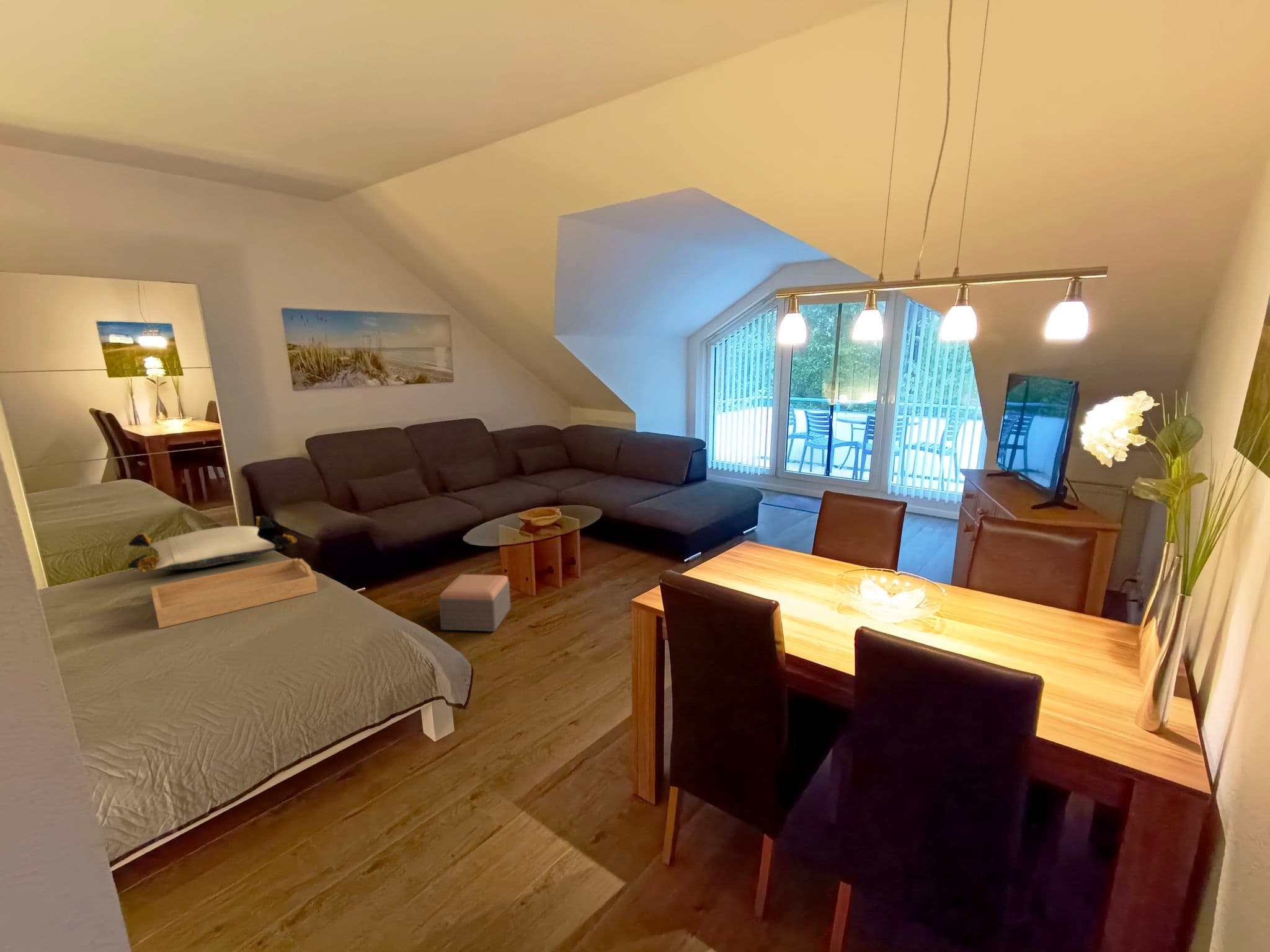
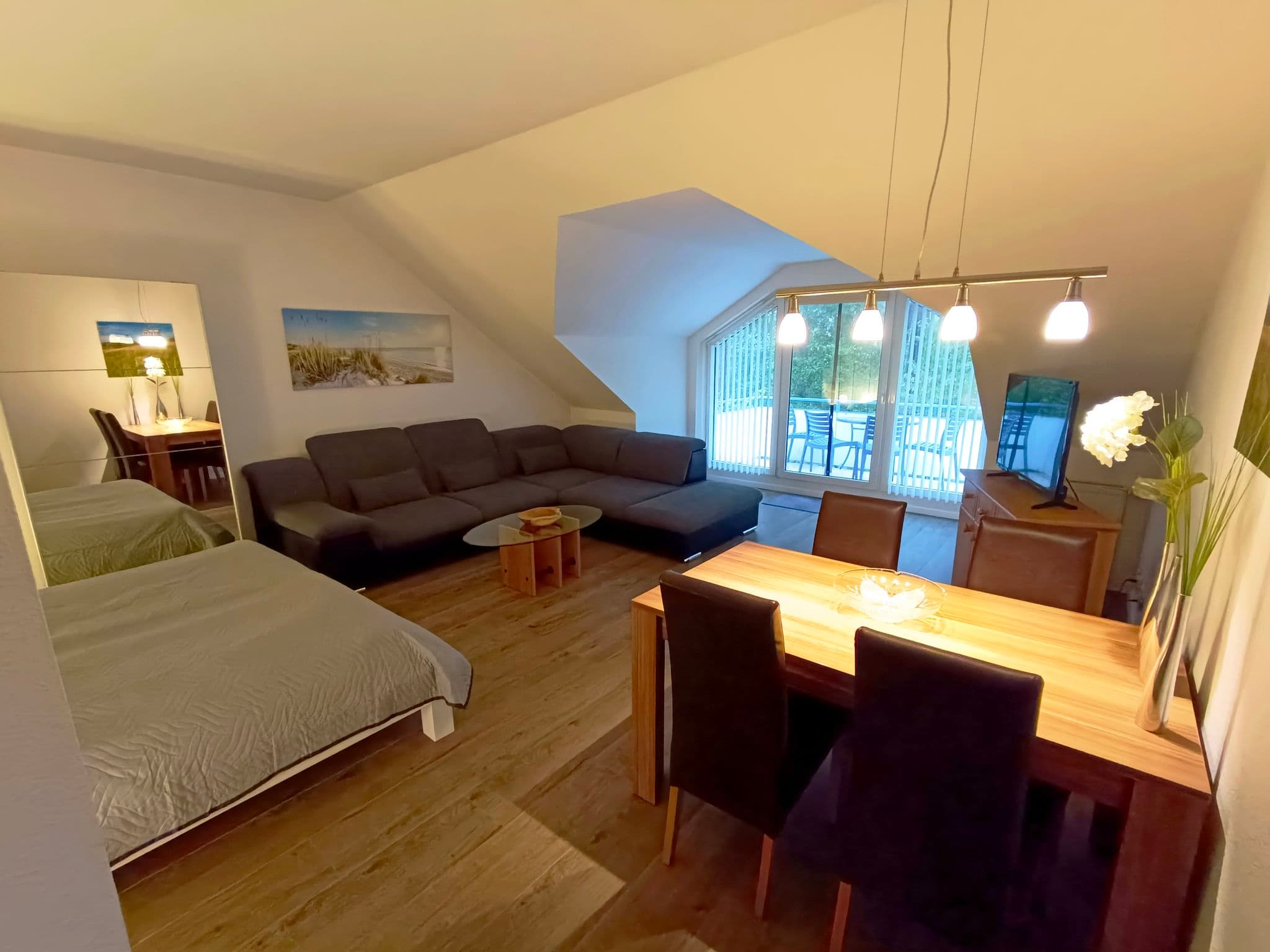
- footstool (476, 601)
- serving tray (236, 586)
- pillow (213, 545)
